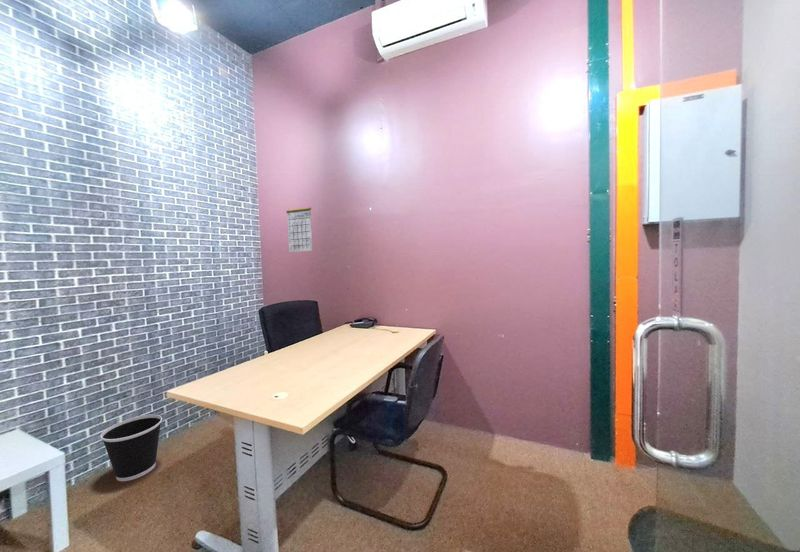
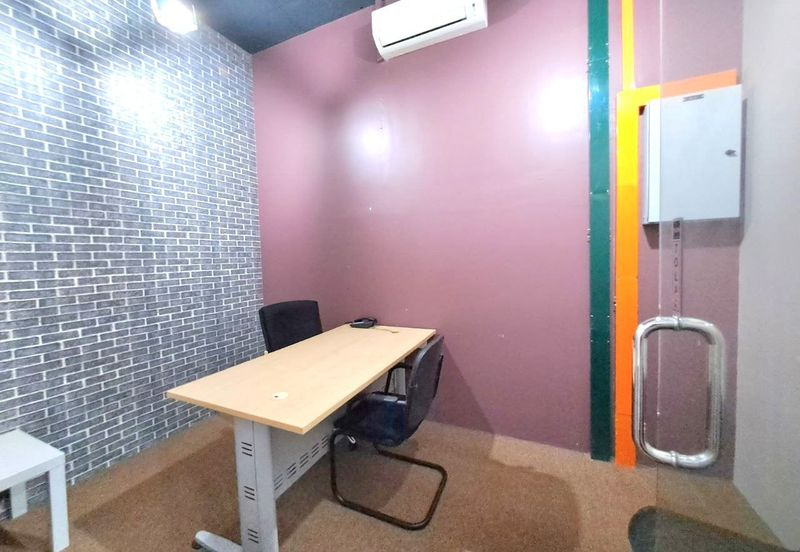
- calendar (299, 225)
- wastebasket (134, 448)
